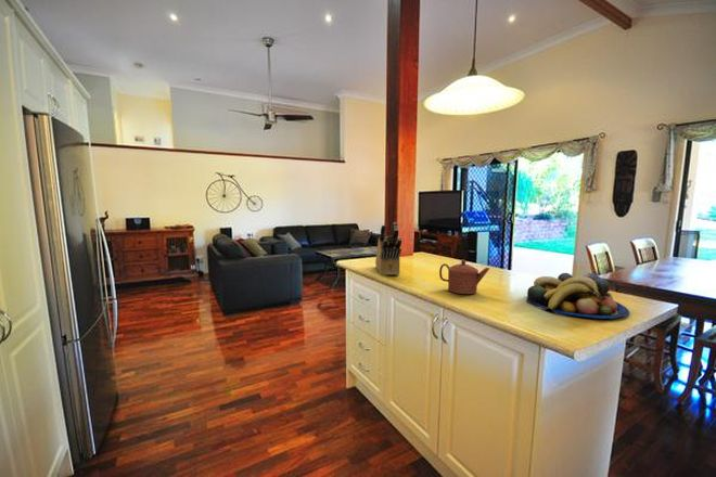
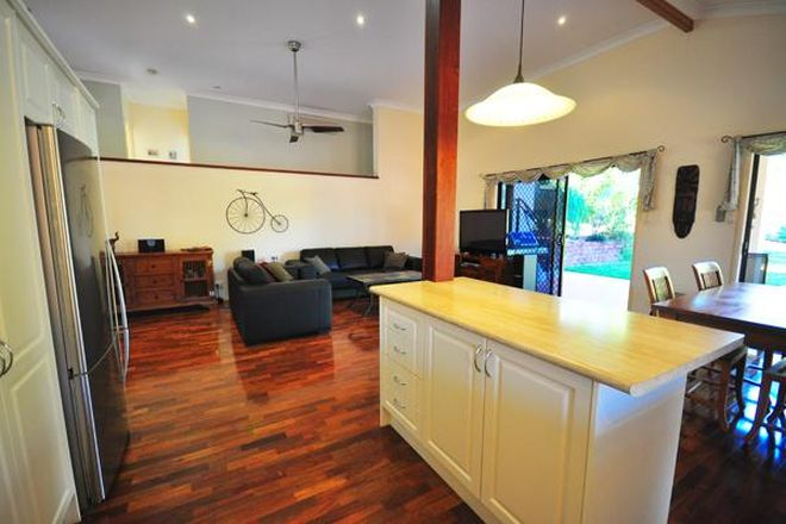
- fruit bowl (575, 289)
- knife block (387, 246)
- teapot (462, 274)
